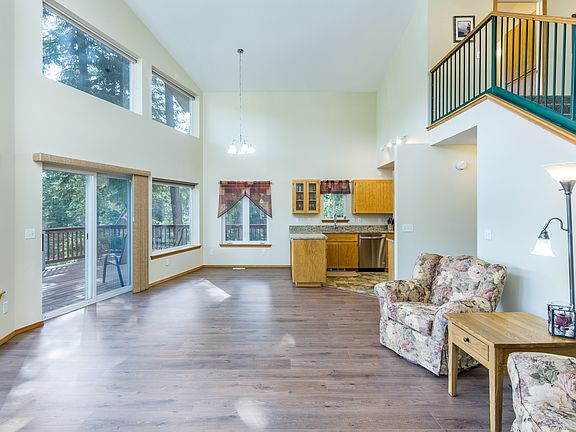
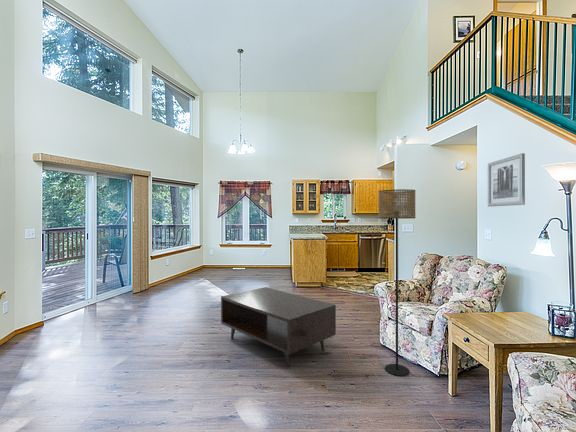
+ floor lamp (396, 280)
+ wall art (504, 182)
+ coffee table (275, 322)
